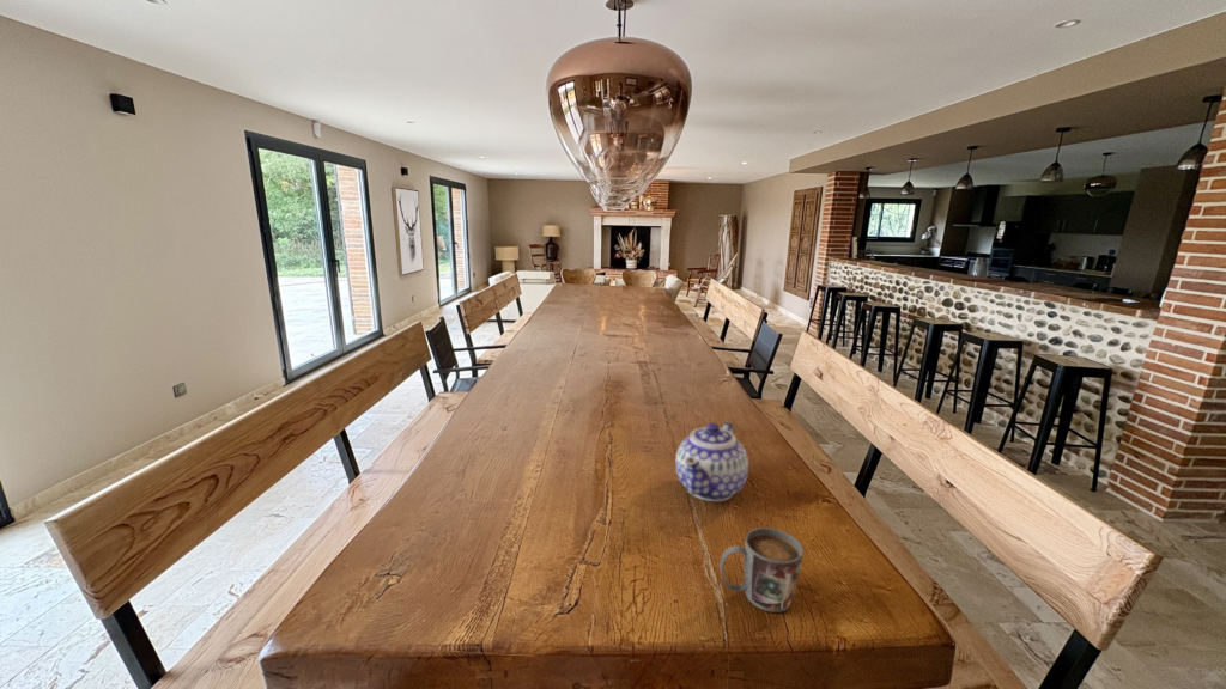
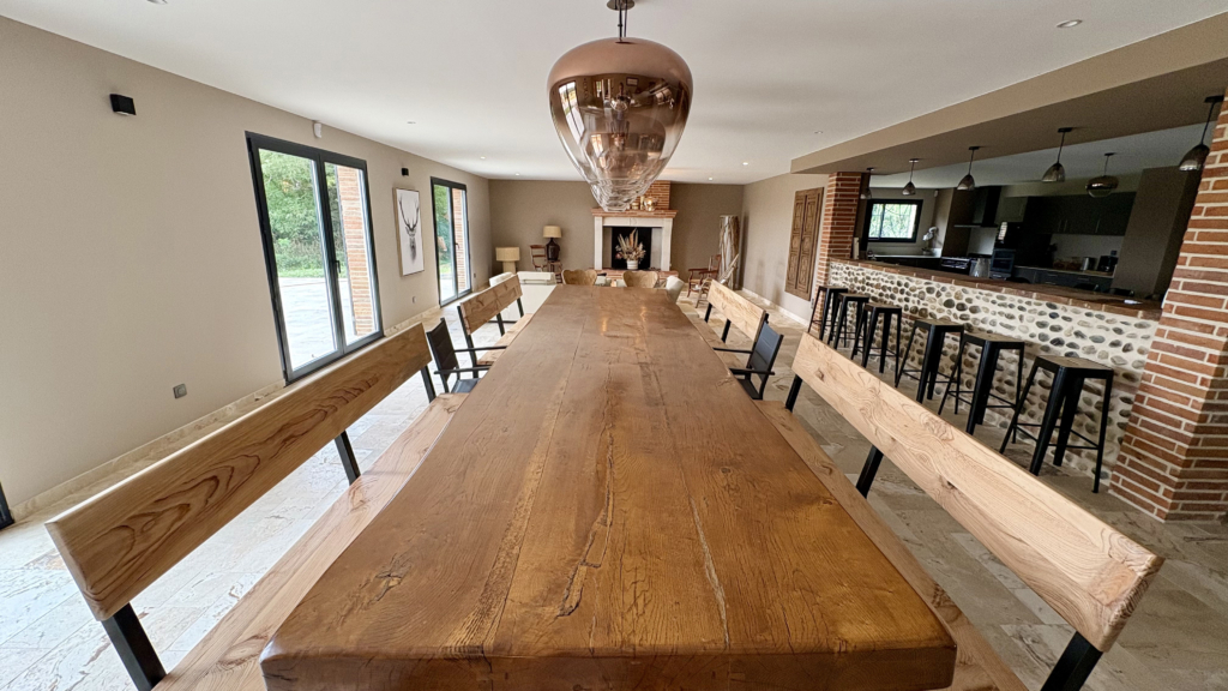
- teapot (711, 457)
- mug (758, 569)
